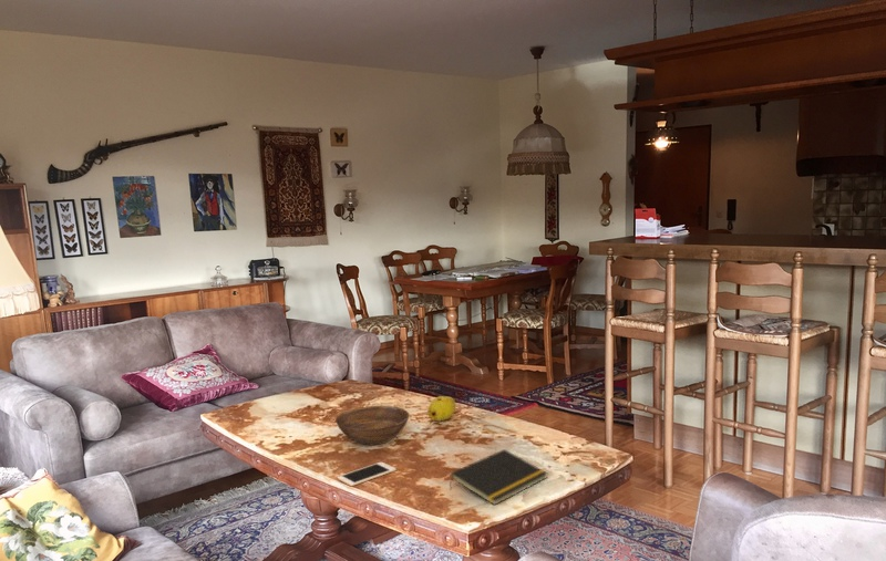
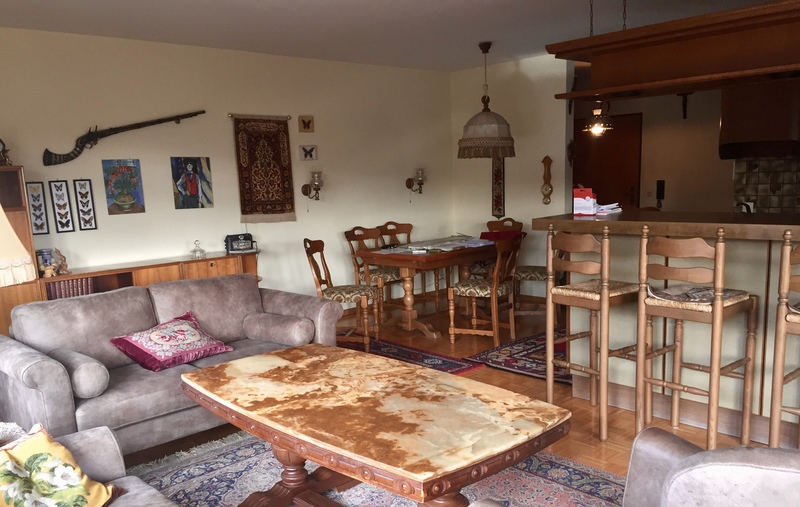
- fruit (443, 407)
- cell phone (367, 474)
- bowl (372, 428)
- notepad (499, 475)
